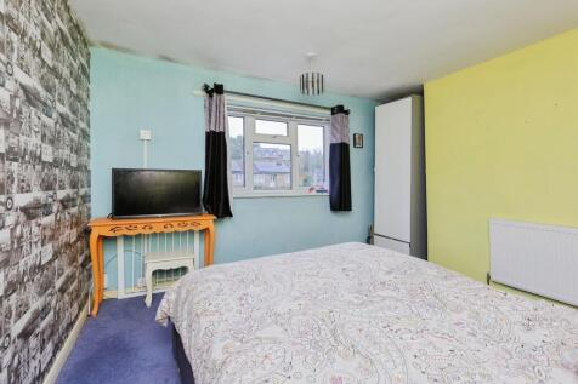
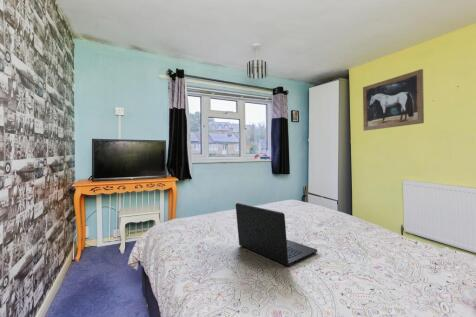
+ laptop (275, 226)
+ wall art (390, 103)
